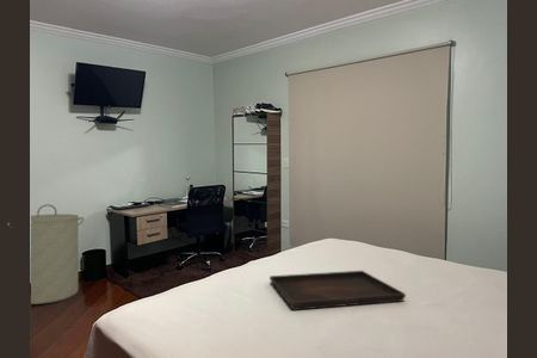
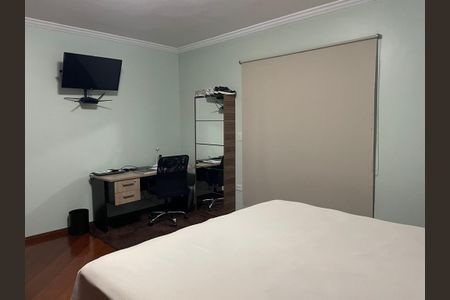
- laundry hamper (48, 249)
- serving tray (332, 288)
